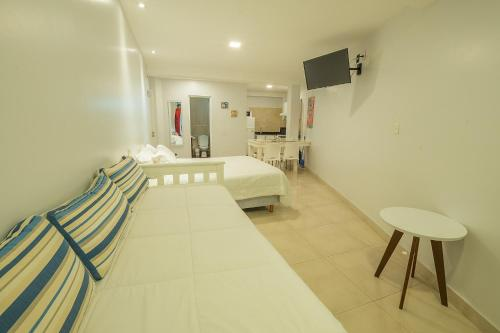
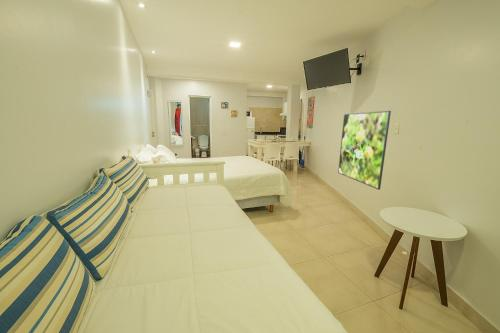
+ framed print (359, 147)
